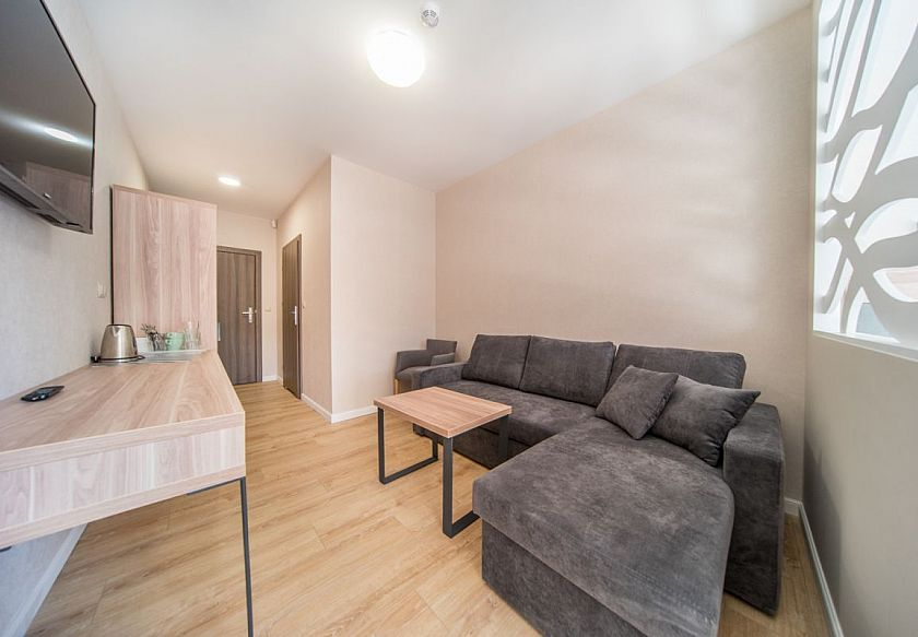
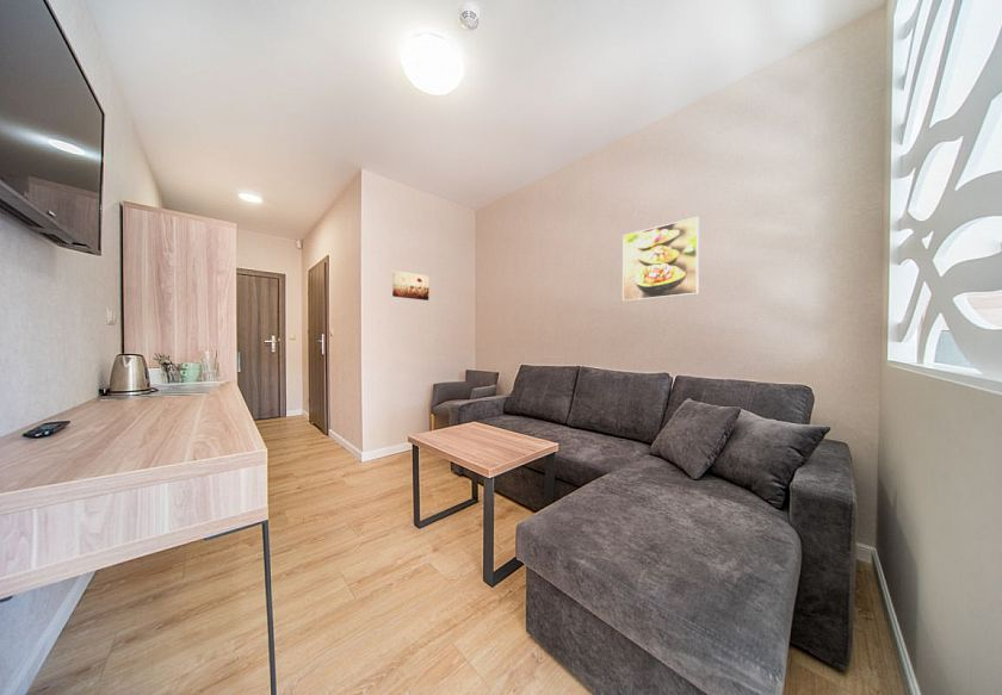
+ wall art (410, 285)
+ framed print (657, 262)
